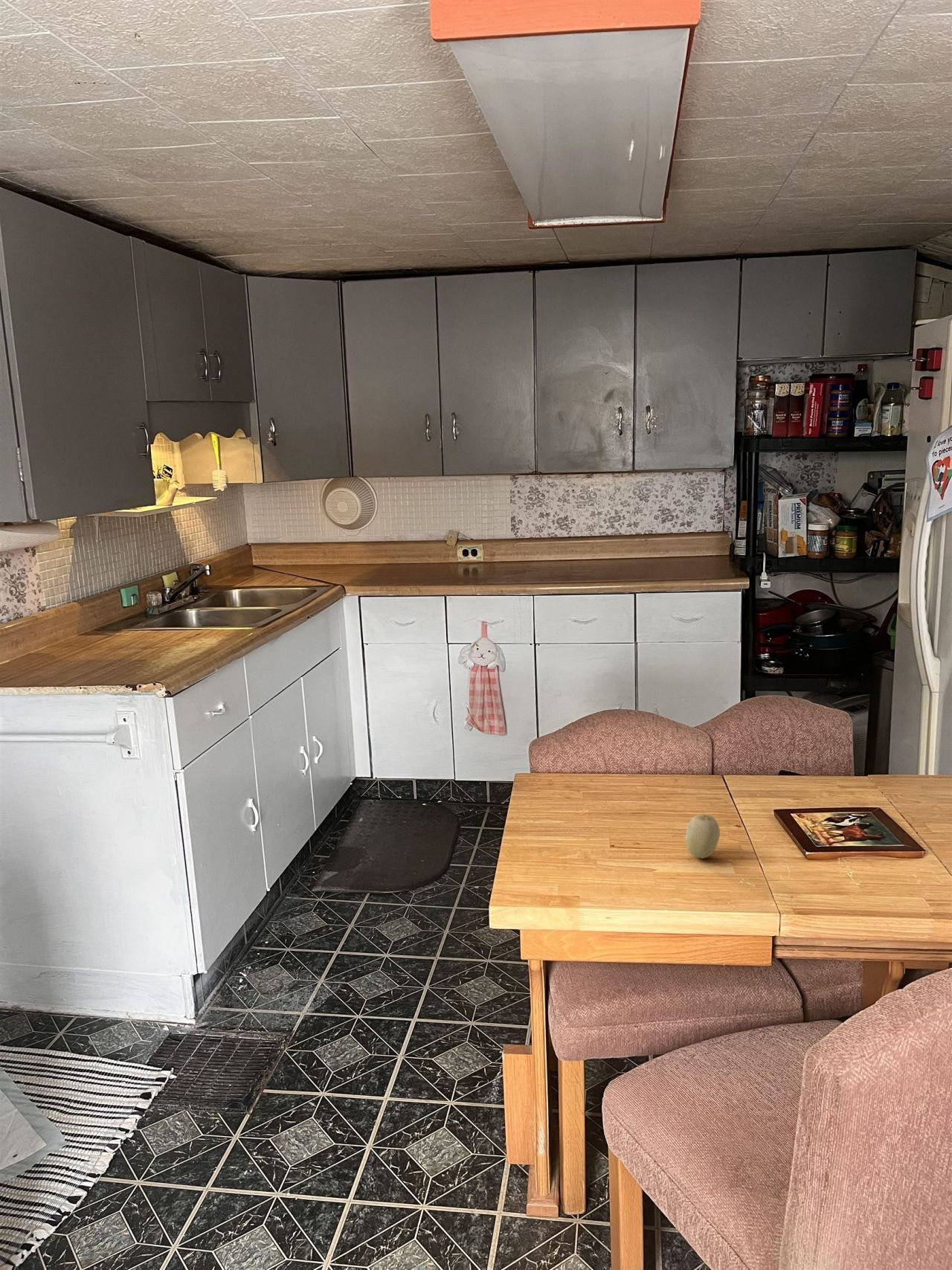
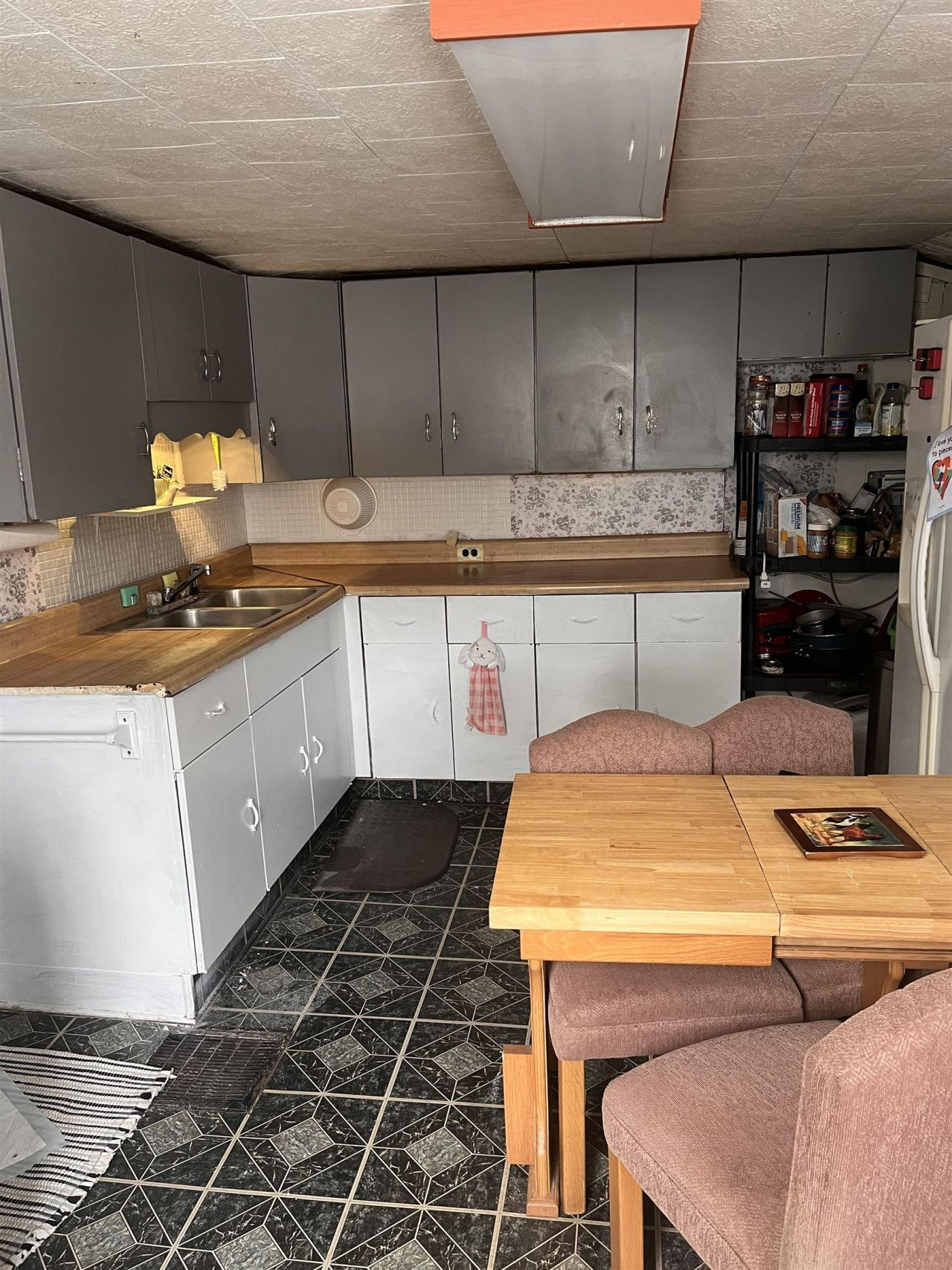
- fruit (703, 836)
